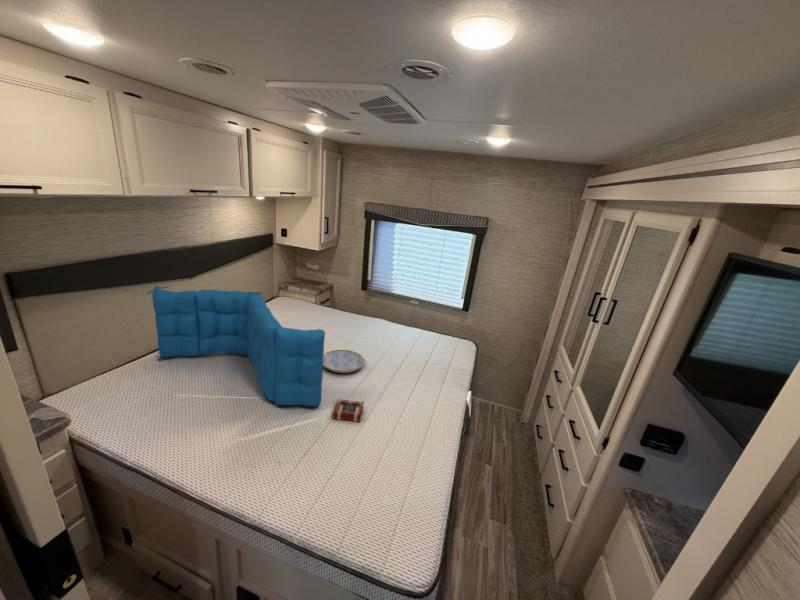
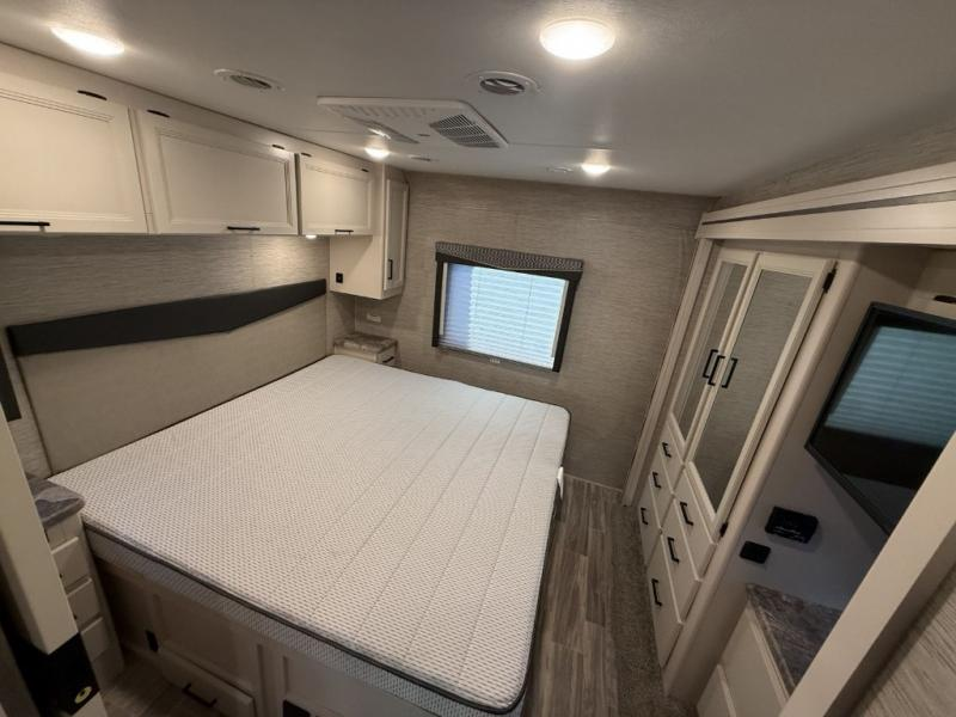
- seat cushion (231, 343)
- book (348, 410)
- serving tray (342, 360)
